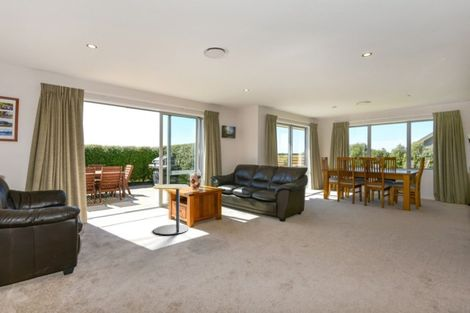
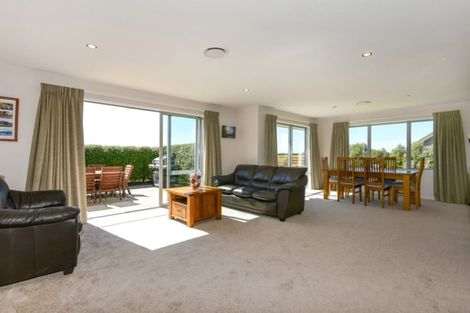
- side table (176, 207)
